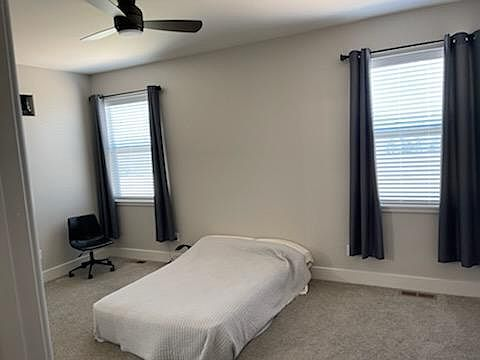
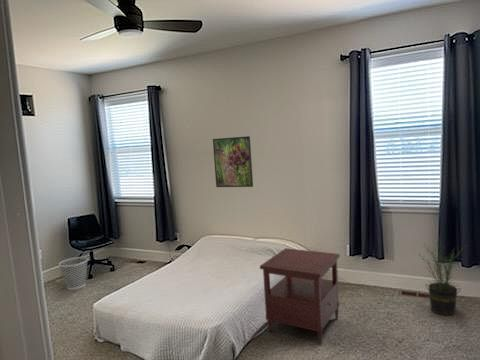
+ potted plant (441, 275)
+ side table (302, 292)
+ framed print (232, 162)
+ wastebasket (75, 273)
